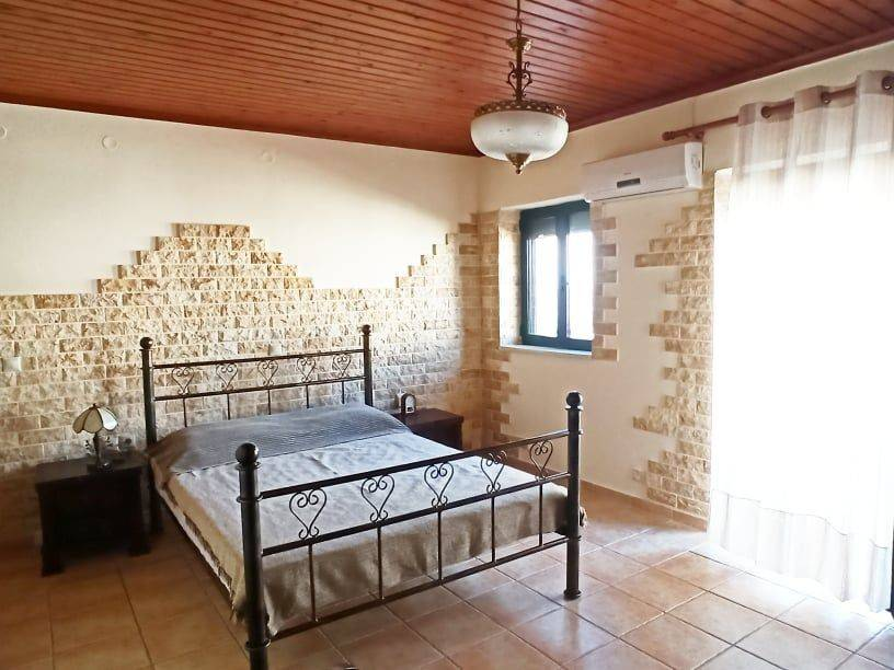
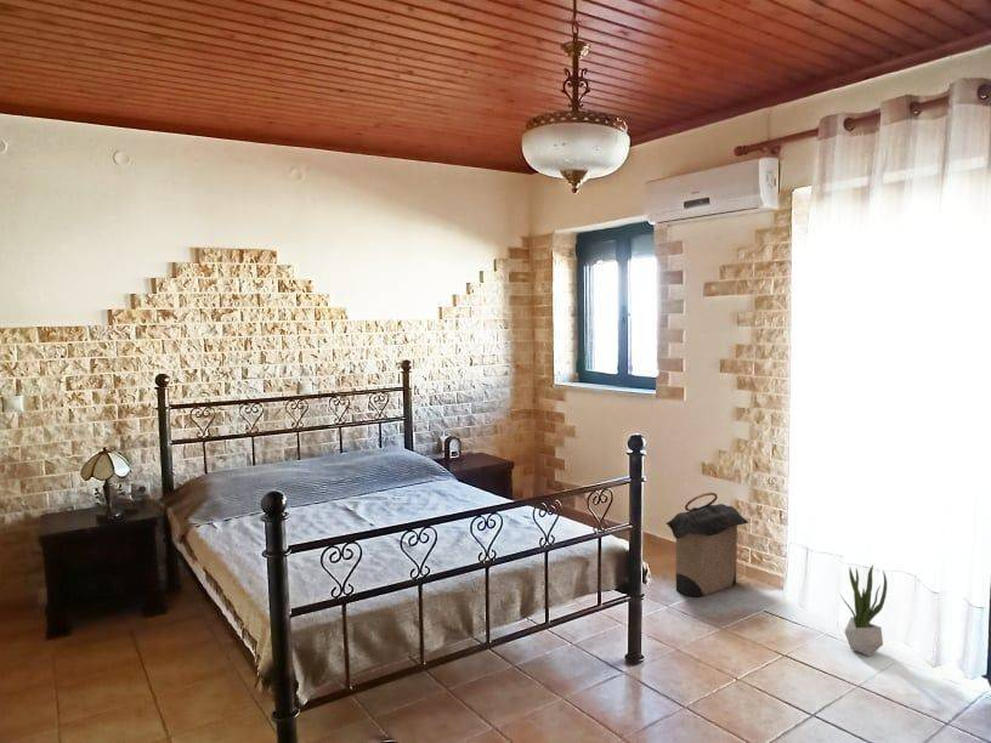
+ potted plant (866, 609)
+ laundry hamper (706, 537)
